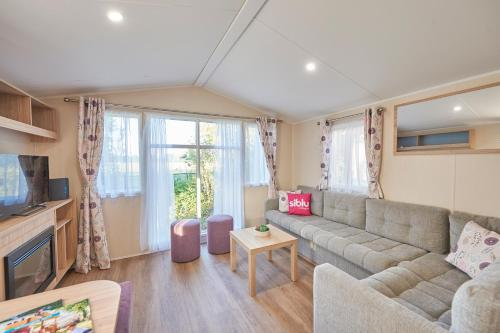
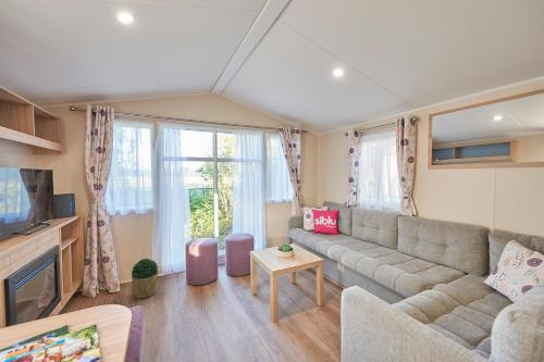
+ potted plant (145, 276)
